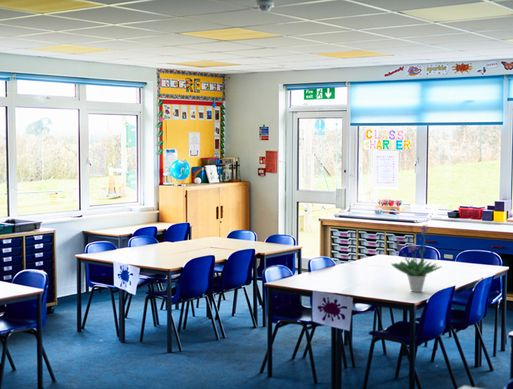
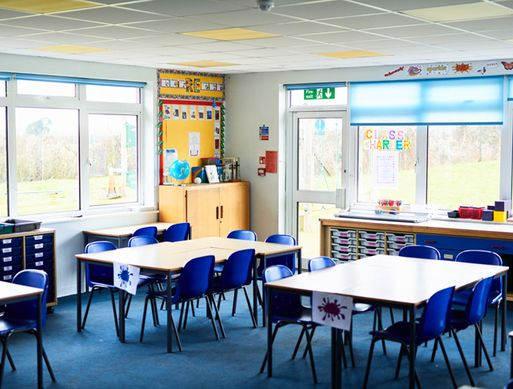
- potted plant (415, 257)
